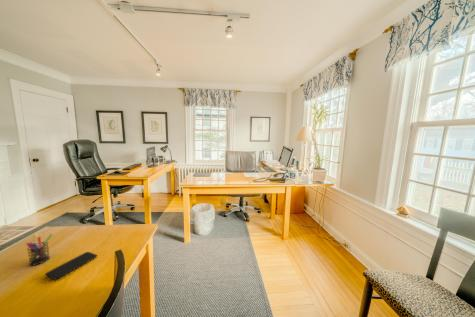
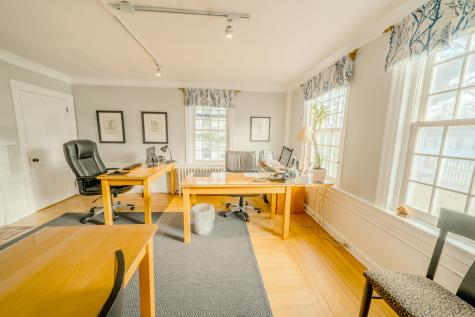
- smartphone (73, 264)
- pen holder (40, 247)
